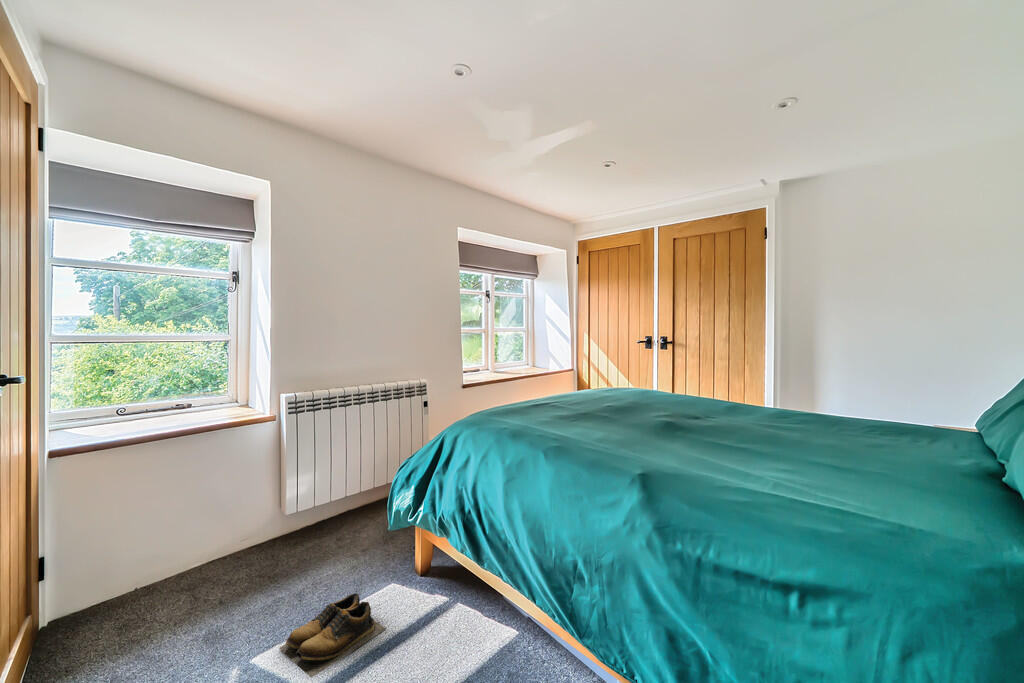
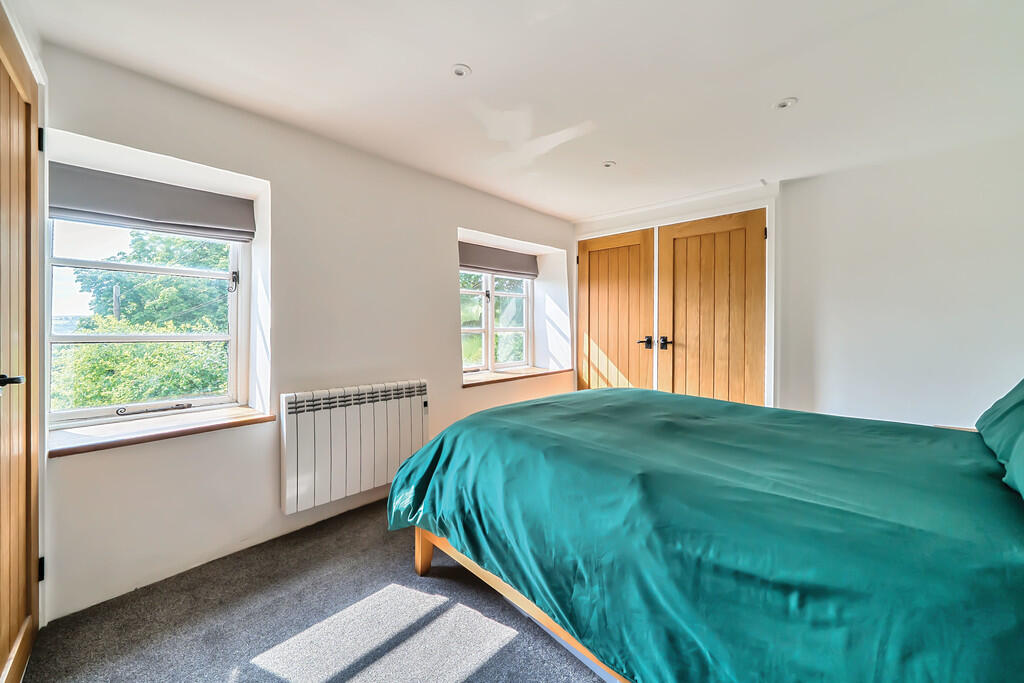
- shoes (334, 624)
